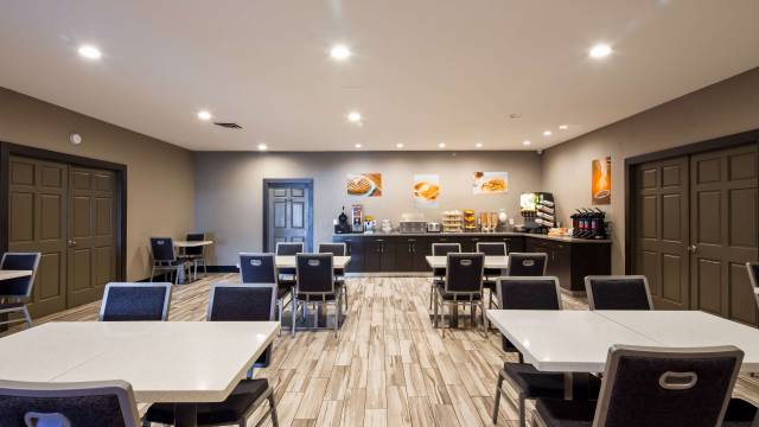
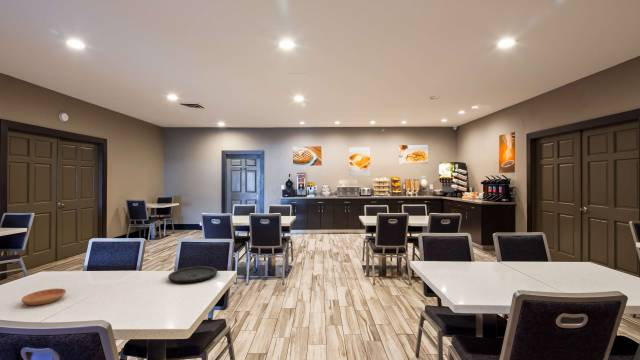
+ plate (193, 274)
+ saucer (44, 297)
